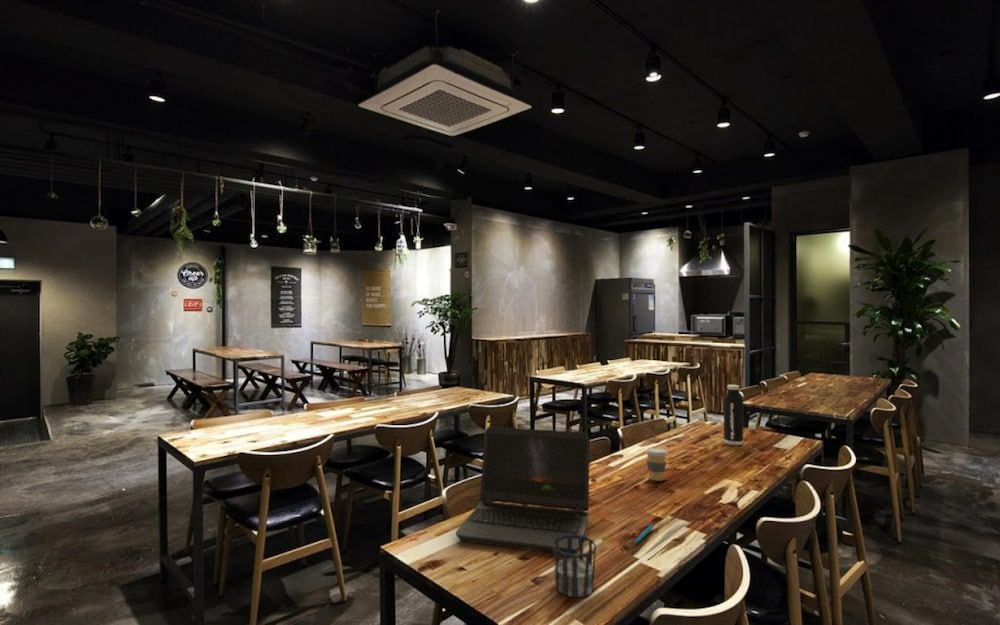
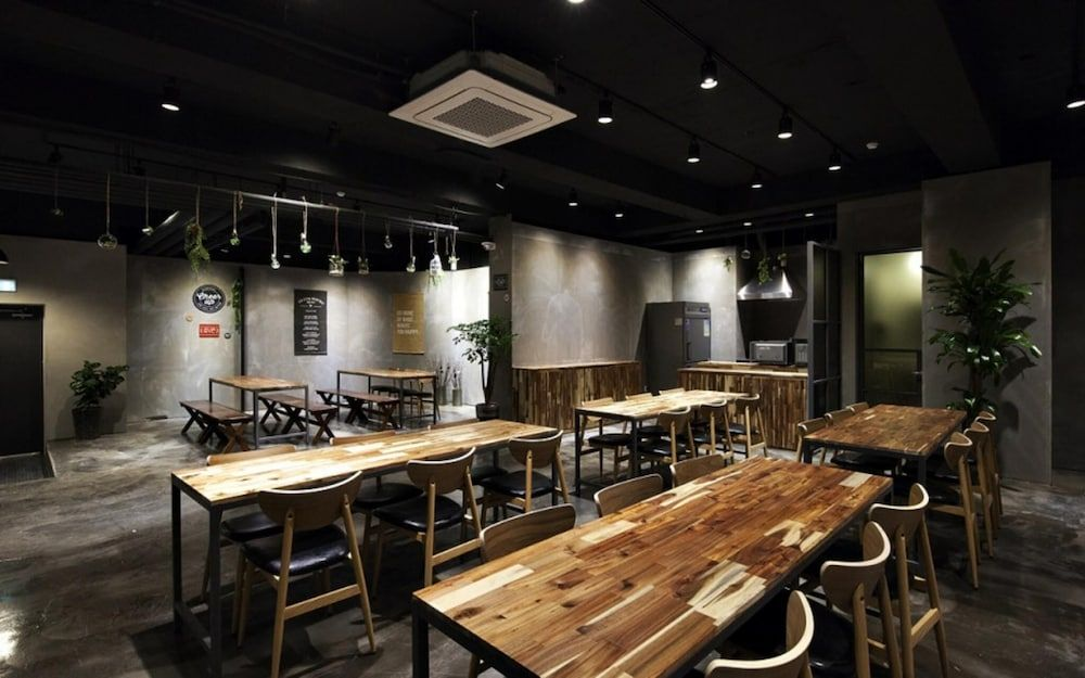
- pen (644, 533)
- coffee cup (656, 464)
- water bottle (733, 414)
- laptop computer (526, 483)
- cup (574, 565)
